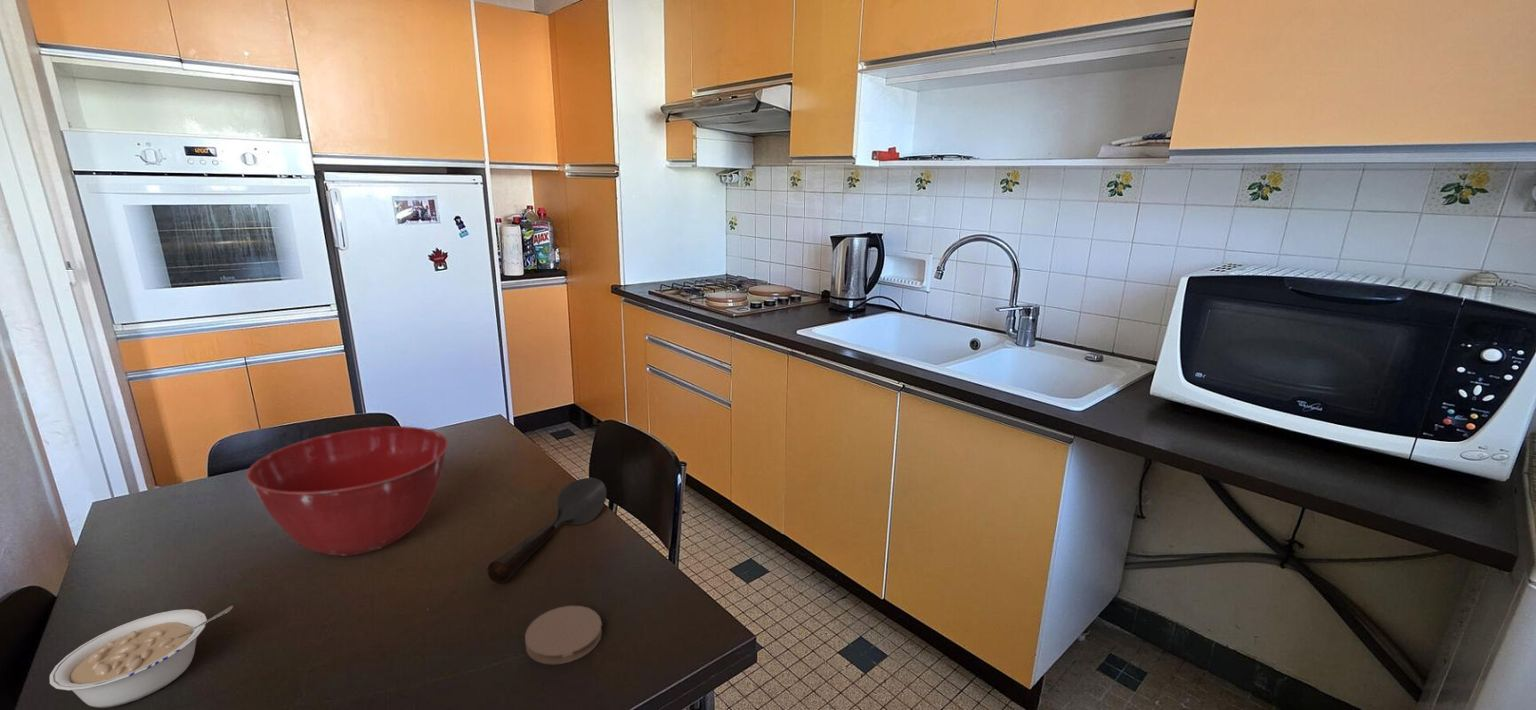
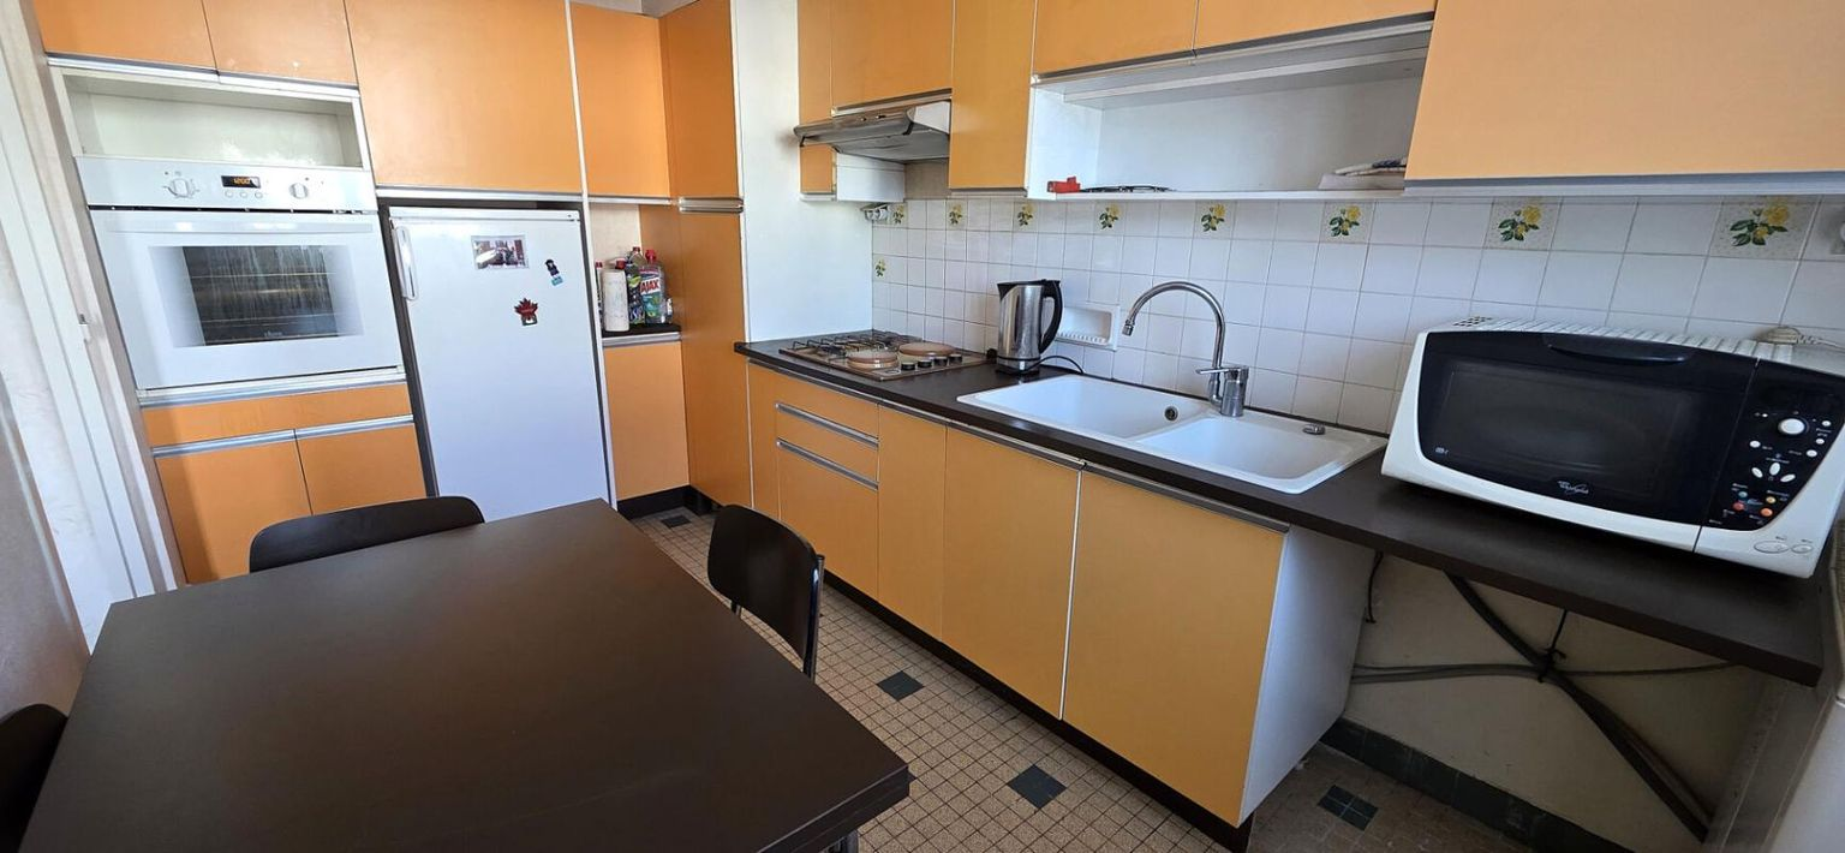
- legume (142, 655)
- mixing bowl (360, 494)
- coaster (564, 633)
- spoon (554, 524)
